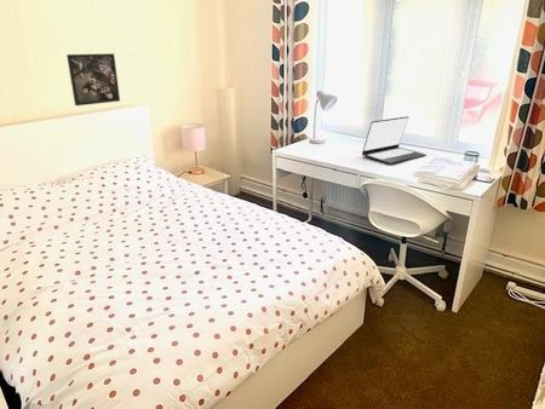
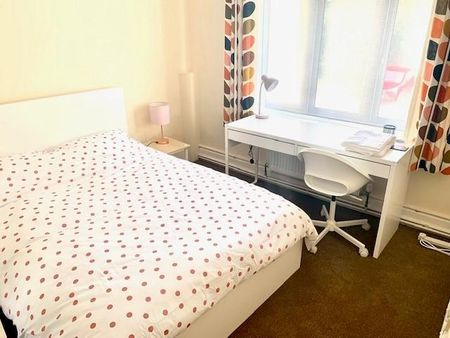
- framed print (94, 79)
- laptop (396, 138)
